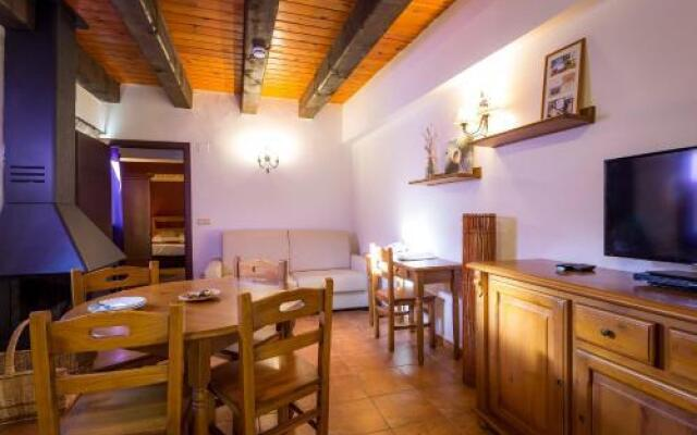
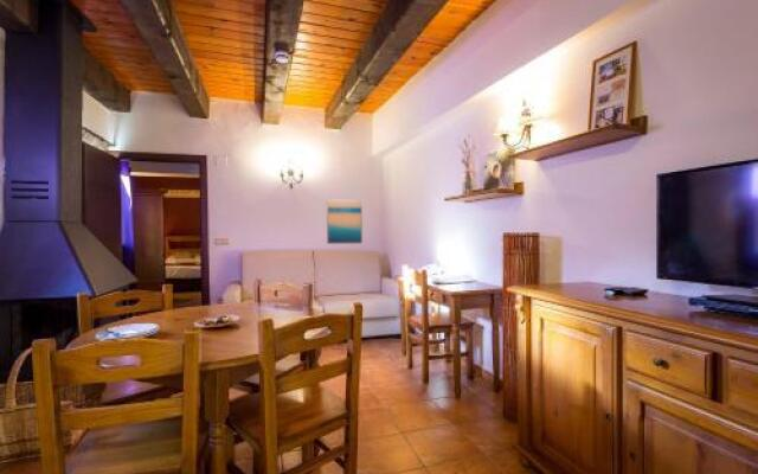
+ wall art (345, 222)
